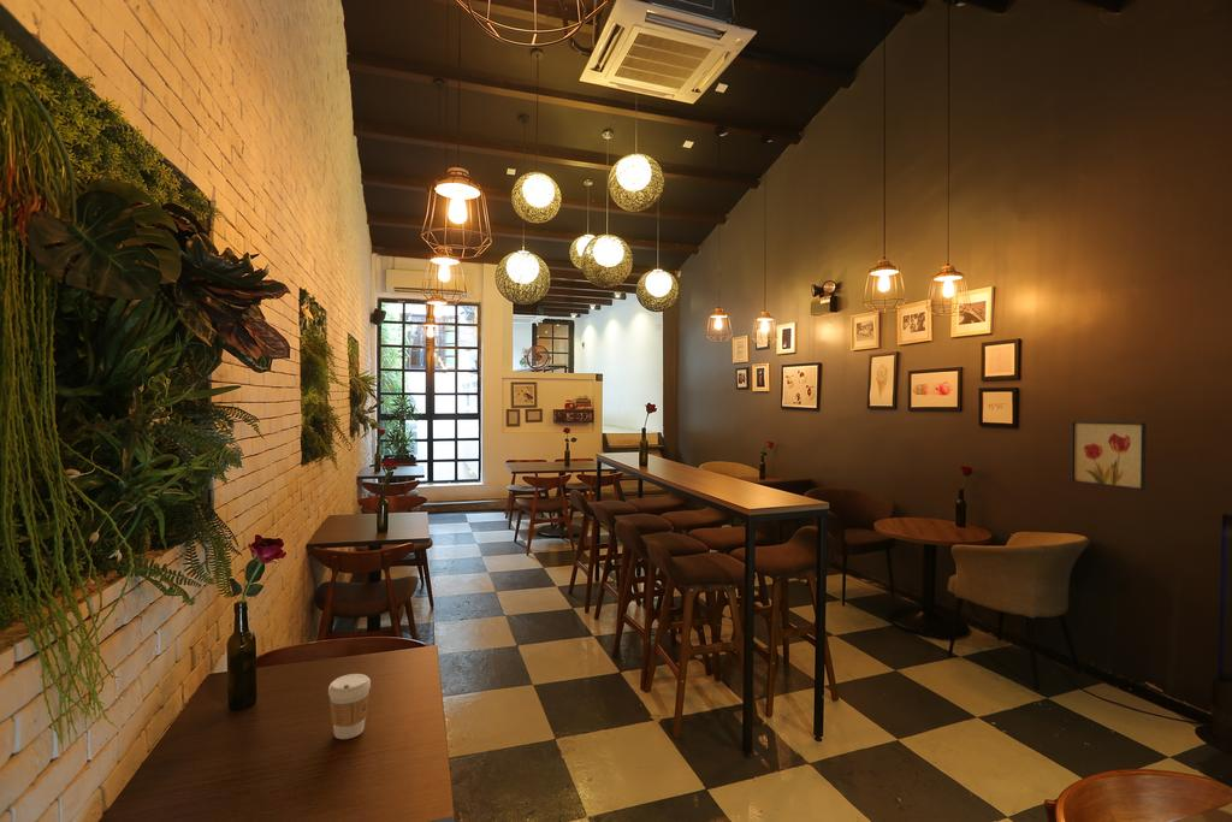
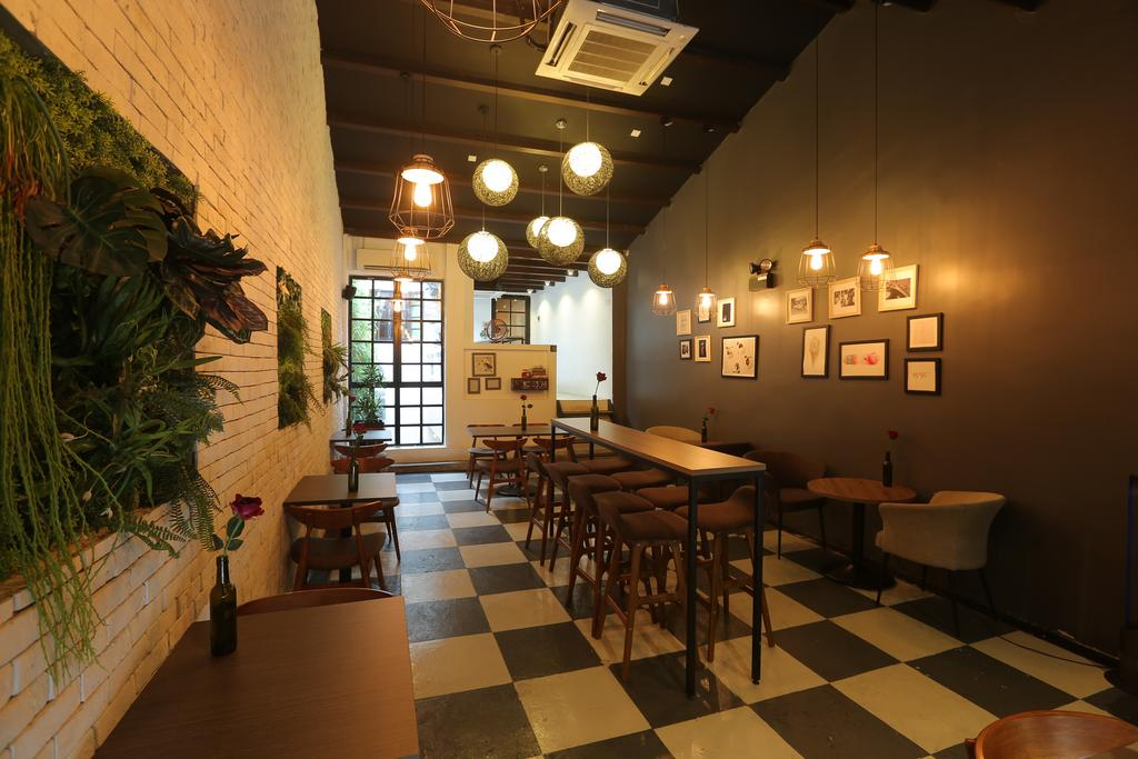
- wall art (1107, 454)
- coffee cup (349, 705)
